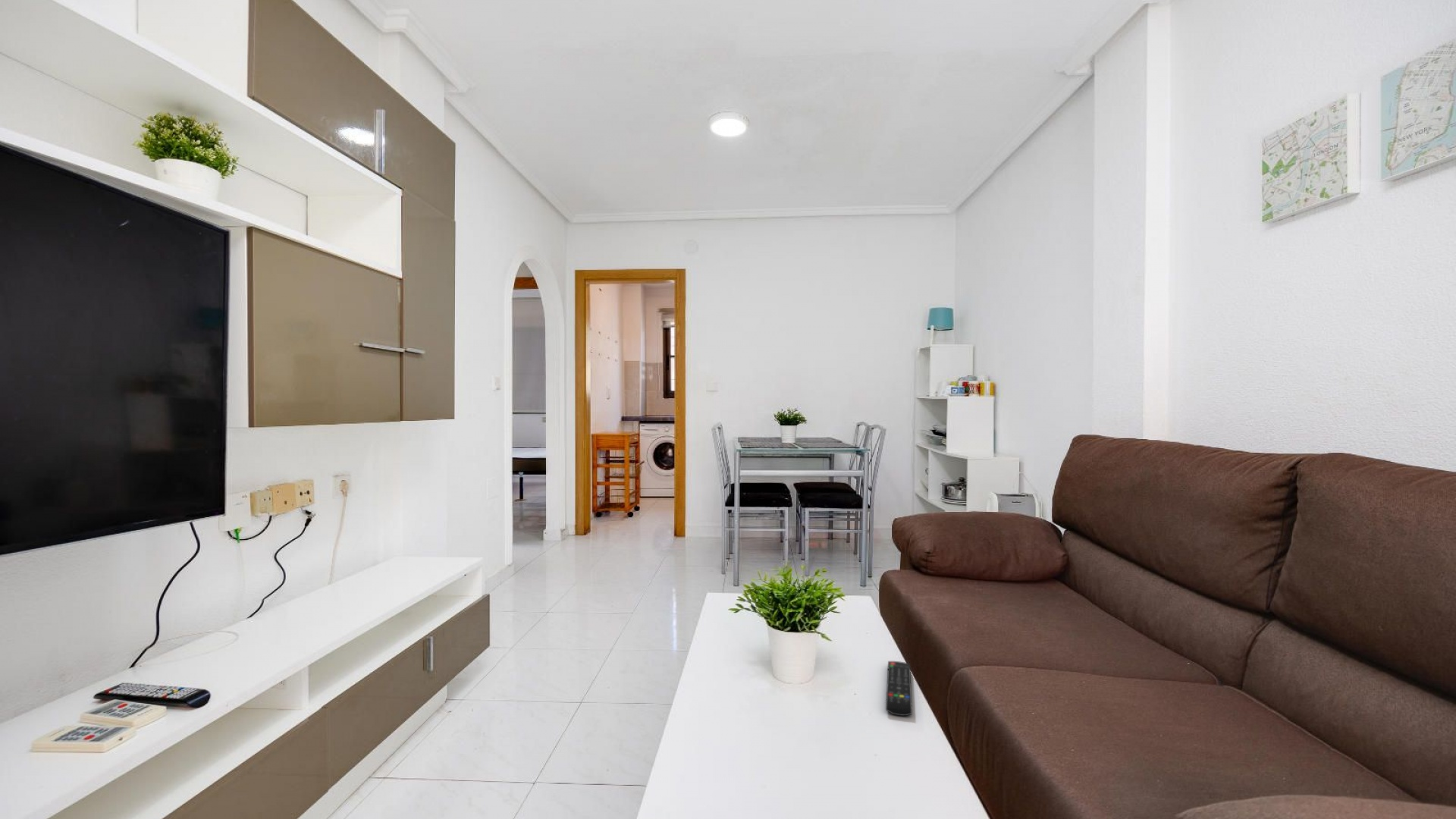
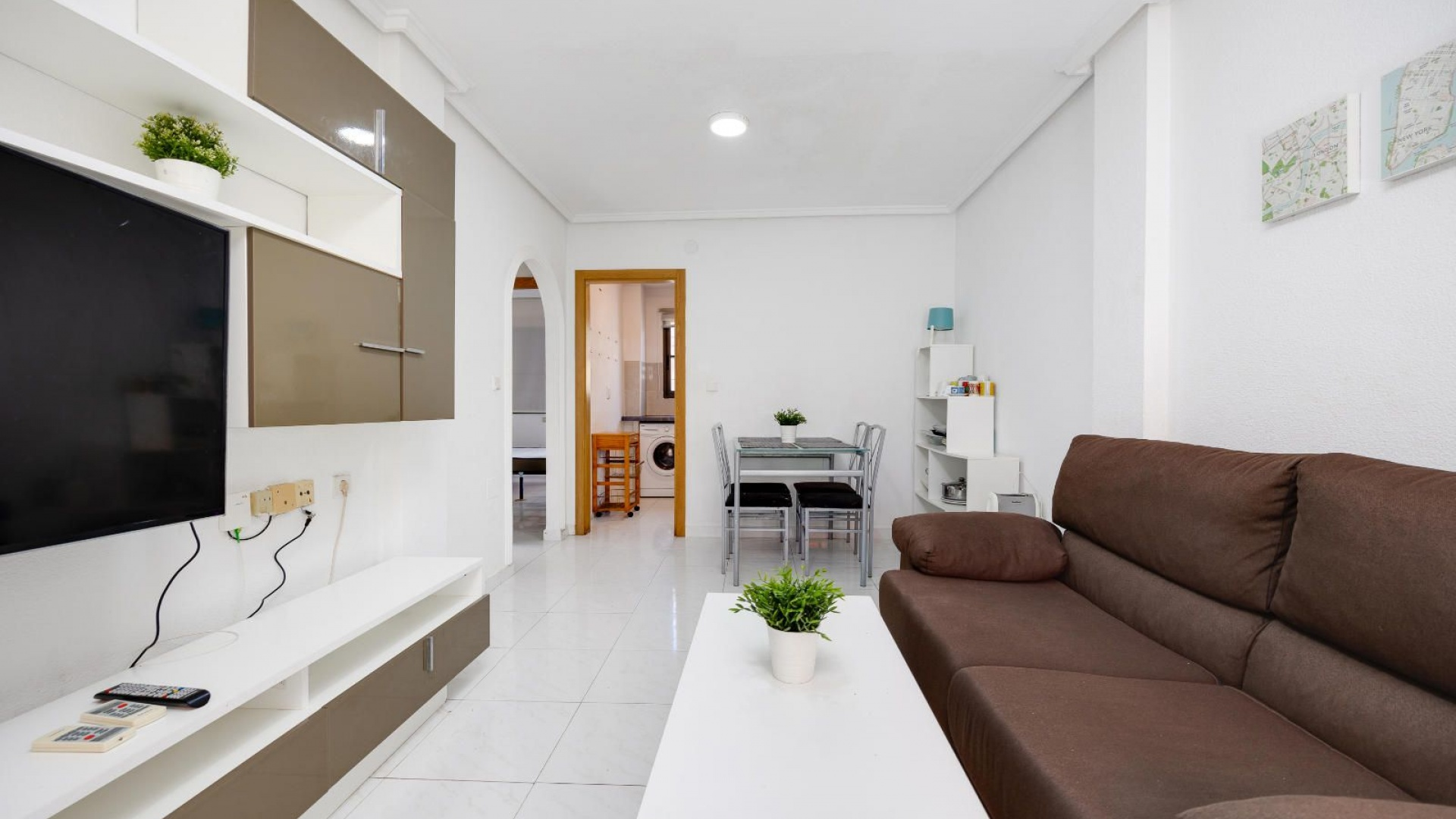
- remote control (899, 686)
